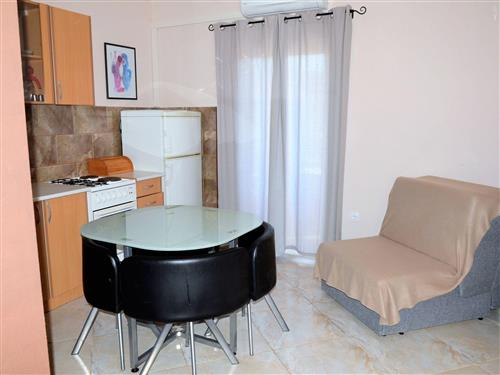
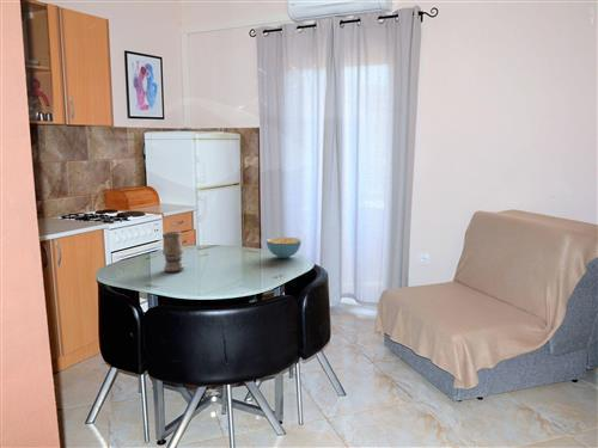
+ vase (172, 251)
+ cereal bowl (283, 248)
